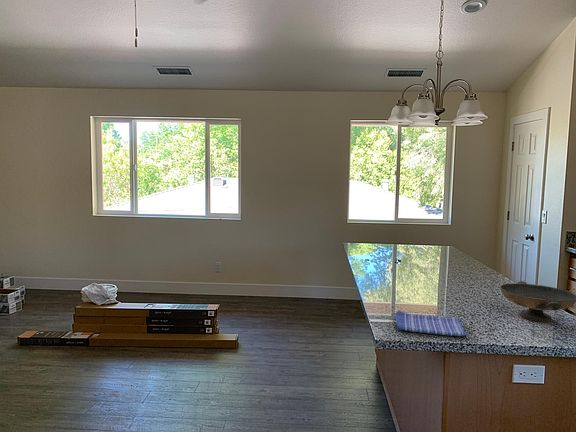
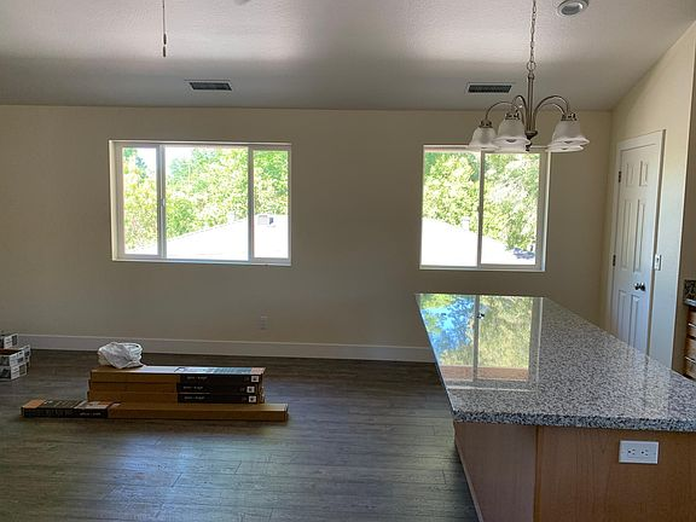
- dish towel (428, 323)
- decorative bowl (536, 303)
